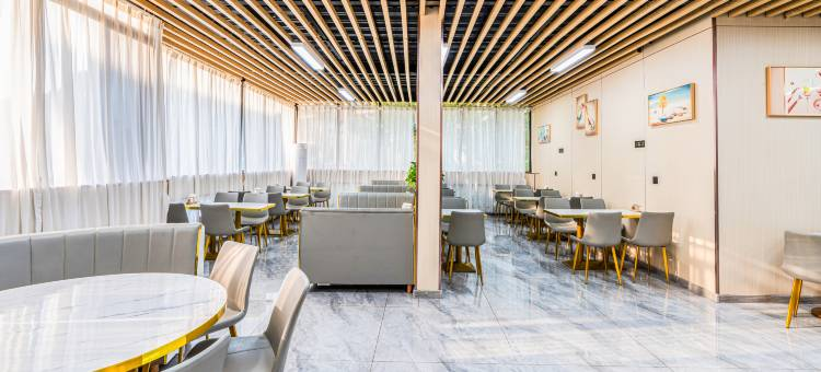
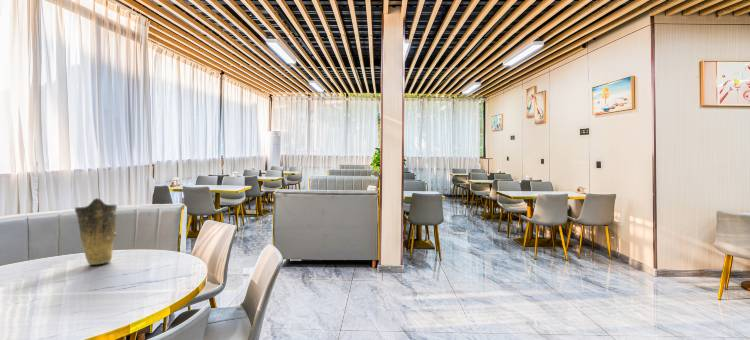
+ vase (97, 230)
